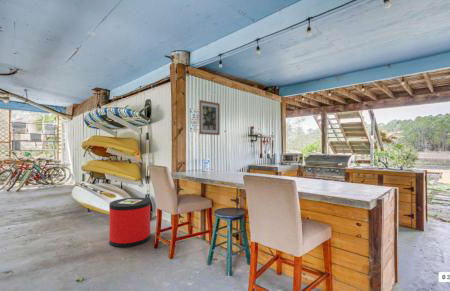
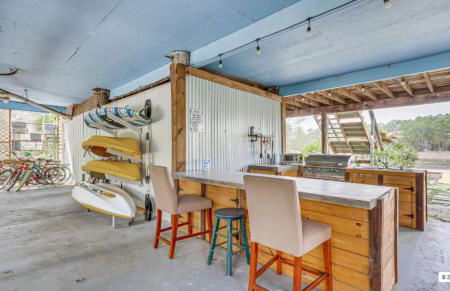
- wall art (209, 118)
- trash can (130, 220)
